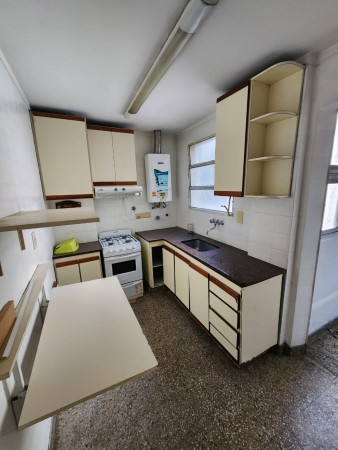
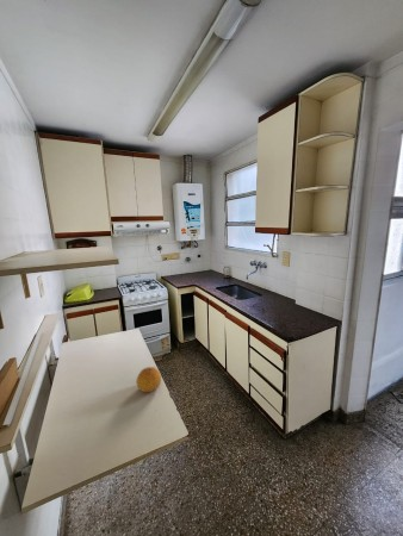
+ fruit (148, 378)
